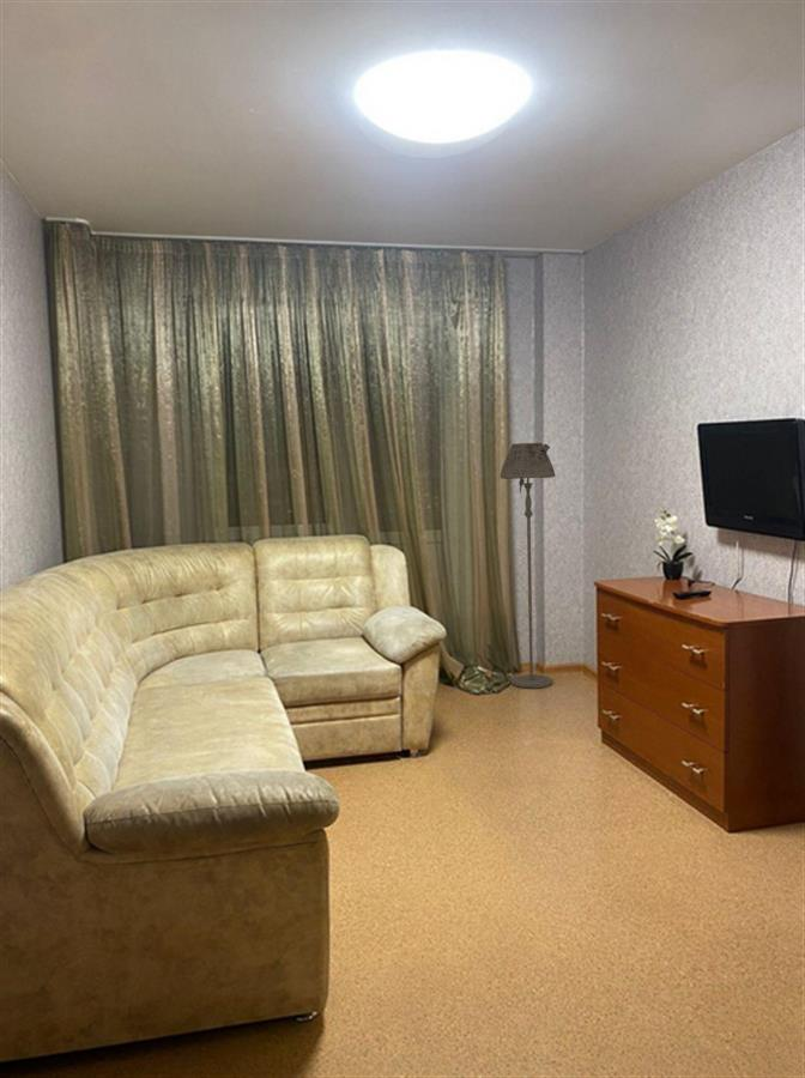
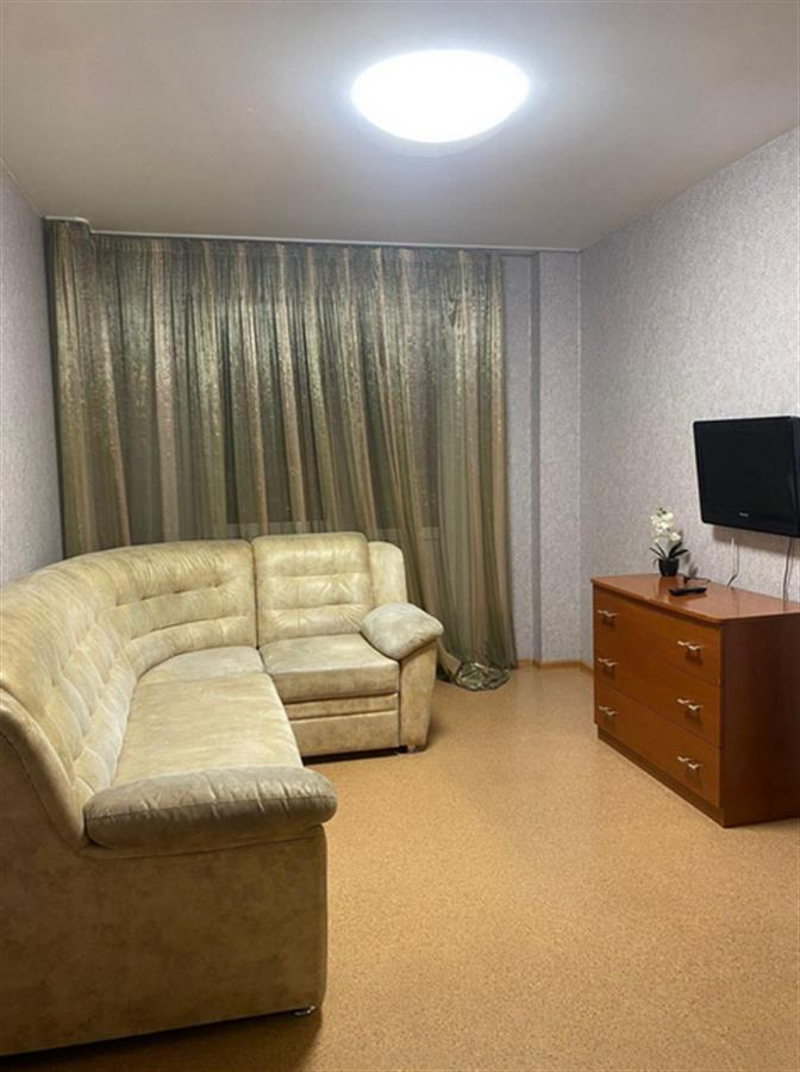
- floor lamp (528, 564)
